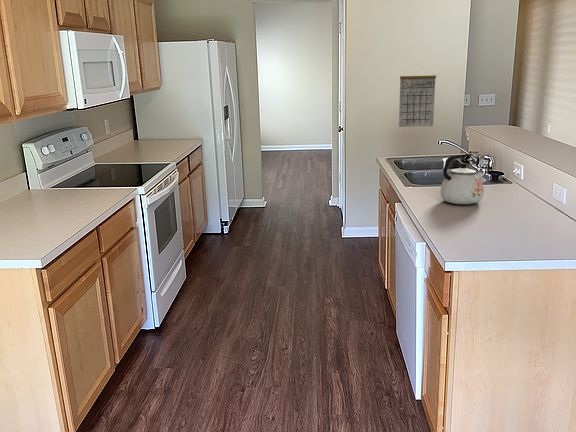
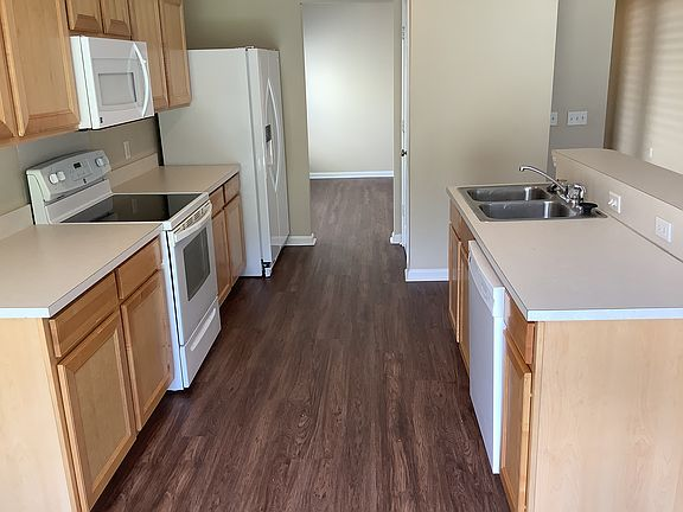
- calendar (417, 95)
- kettle (463, 178)
